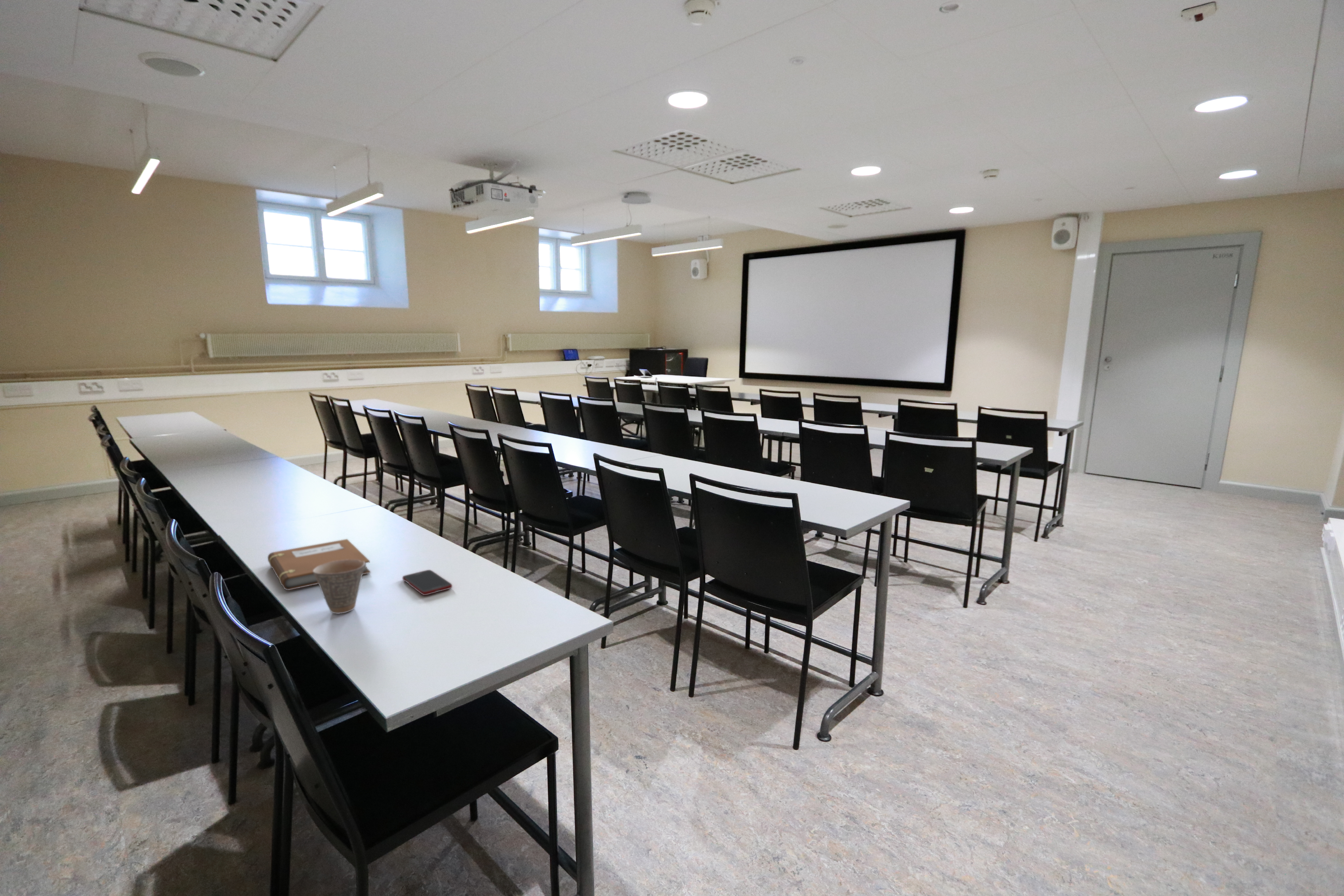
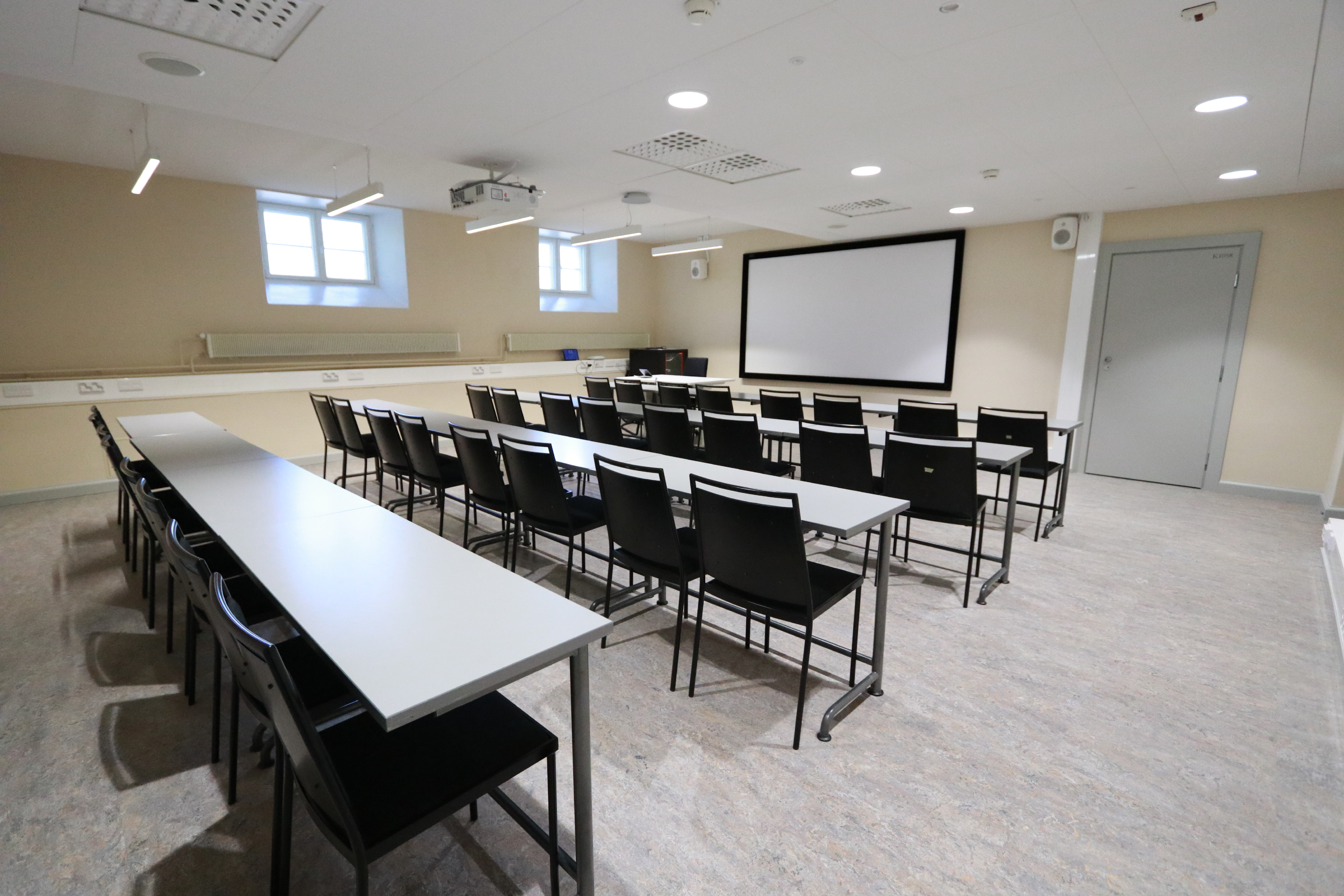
- cell phone (427, 582)
- cup (341, 587)
- notebook (317, 562)
